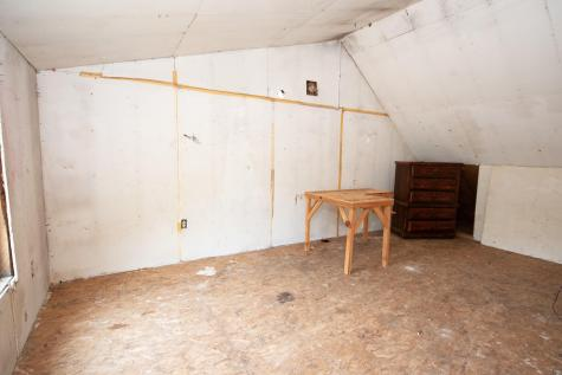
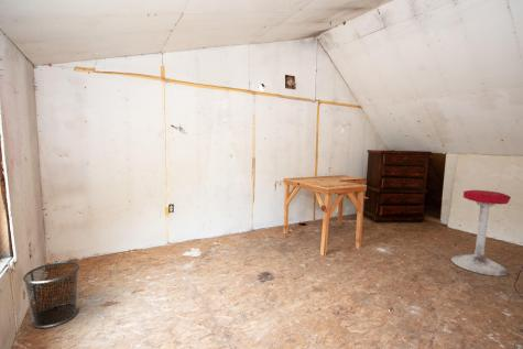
+ waste bin (54, 293)
+ stool (482, 229)
